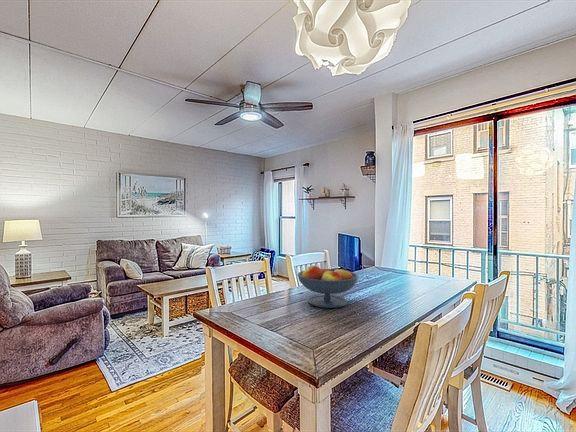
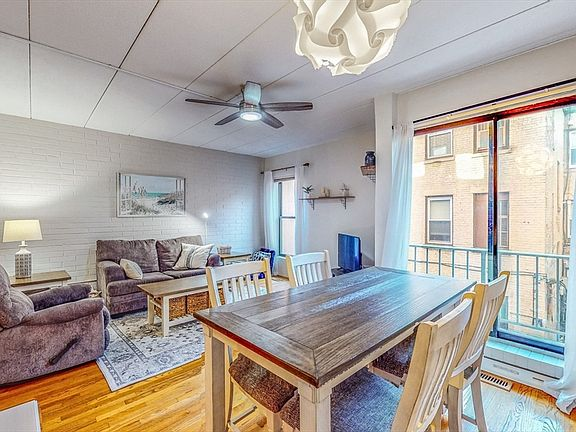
- fruit bowl (327, 283)
